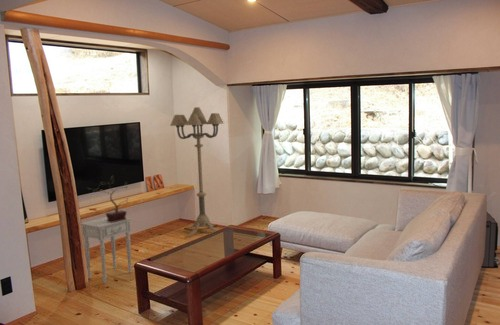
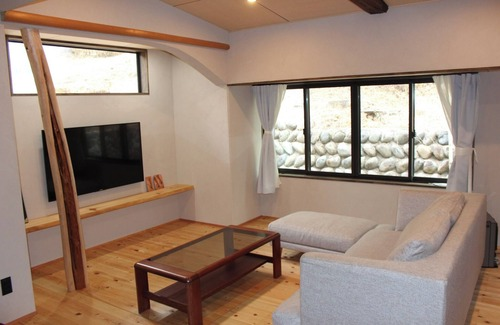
- nightstand (111, 246)
- floor lamp (200, 170)
- potted plant (110, 197)
